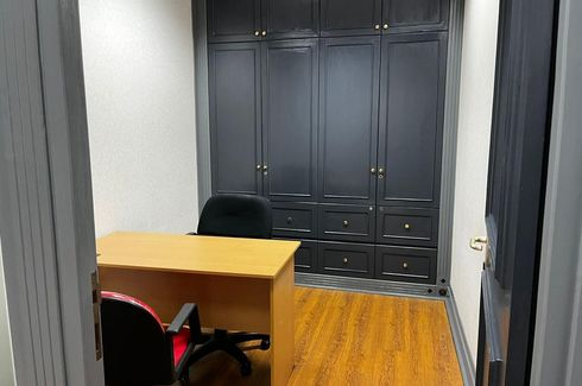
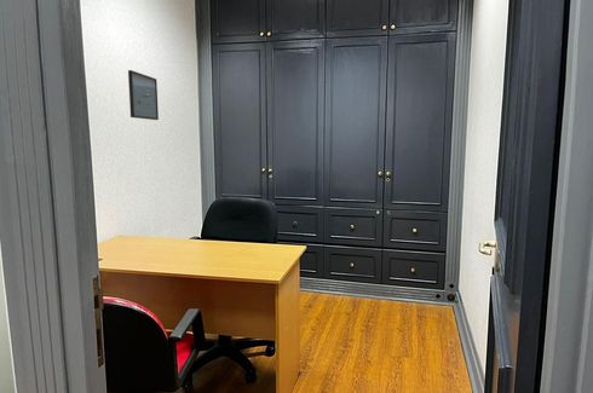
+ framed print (144, 97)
